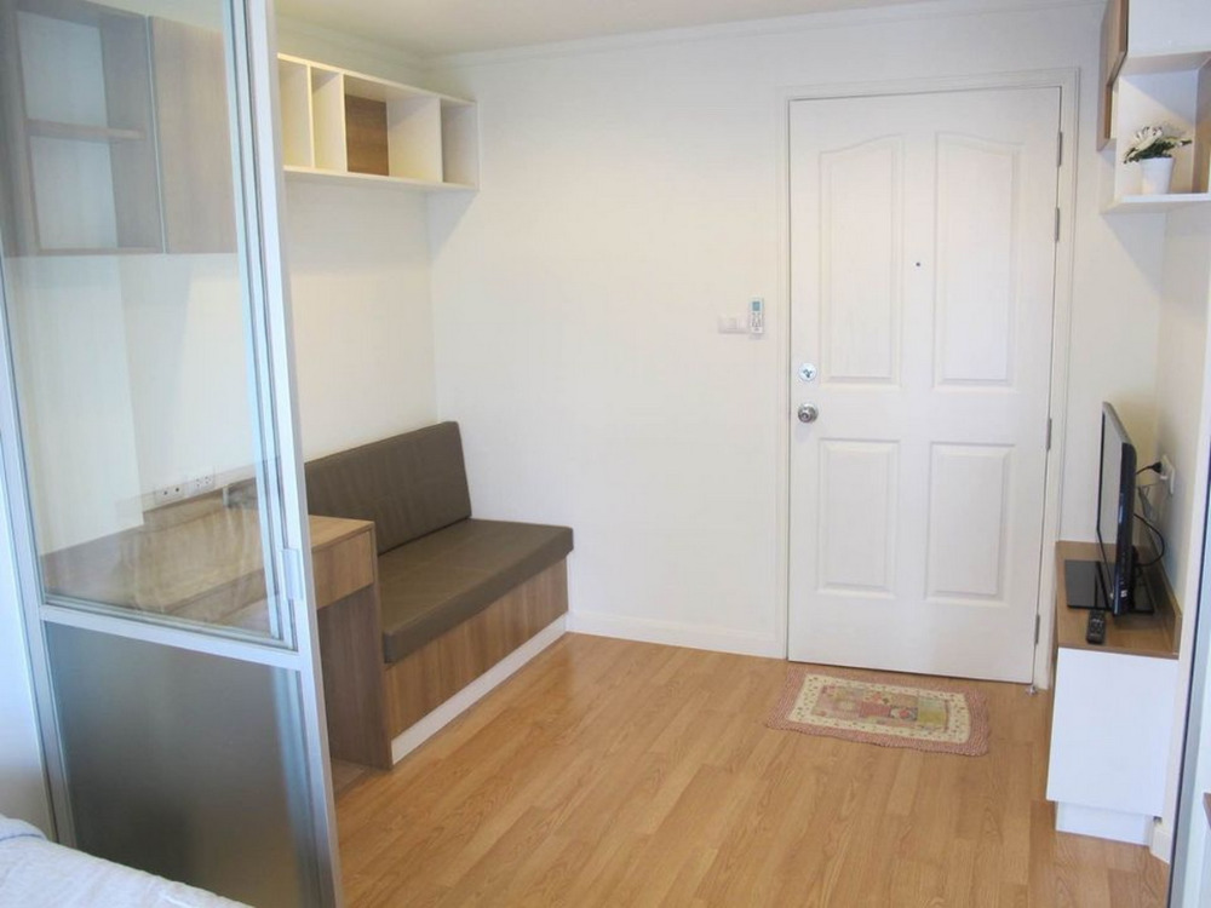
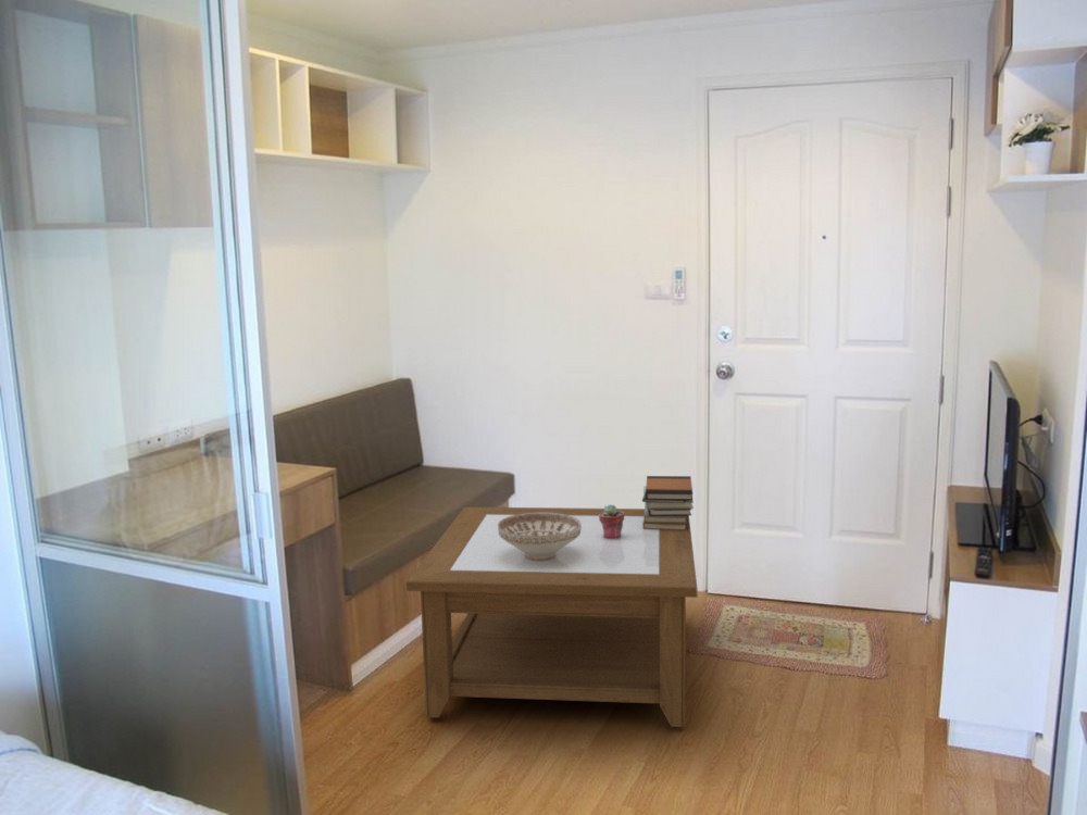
+ potted succulent (611, 519)
+ book stack (667, 501)
+ decorative bowl (539, 538)
+ coffee table (564, 604)
